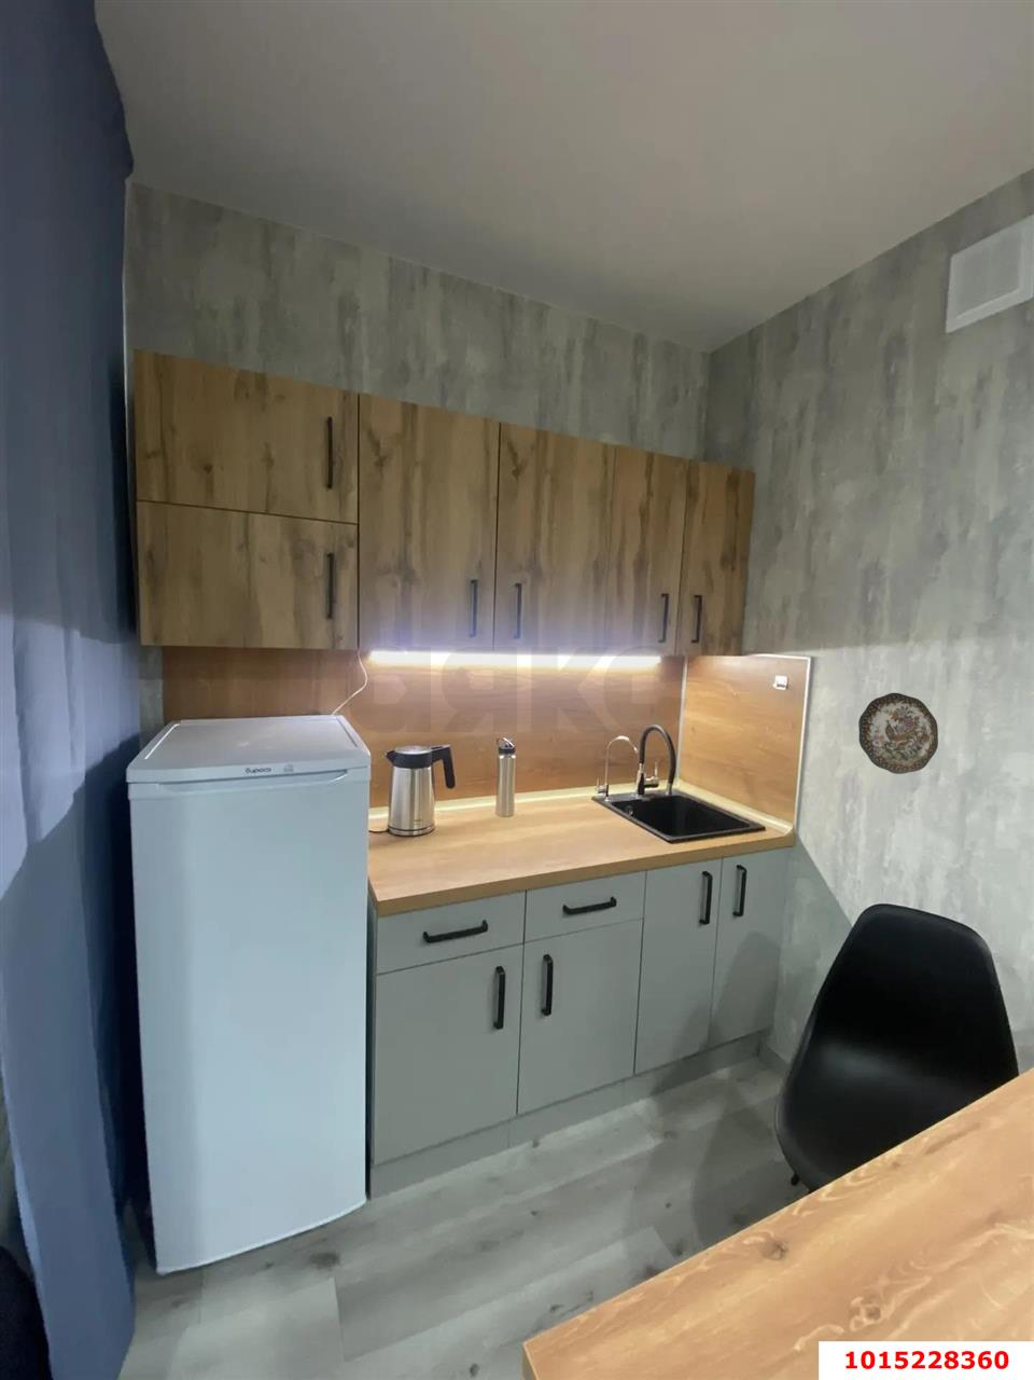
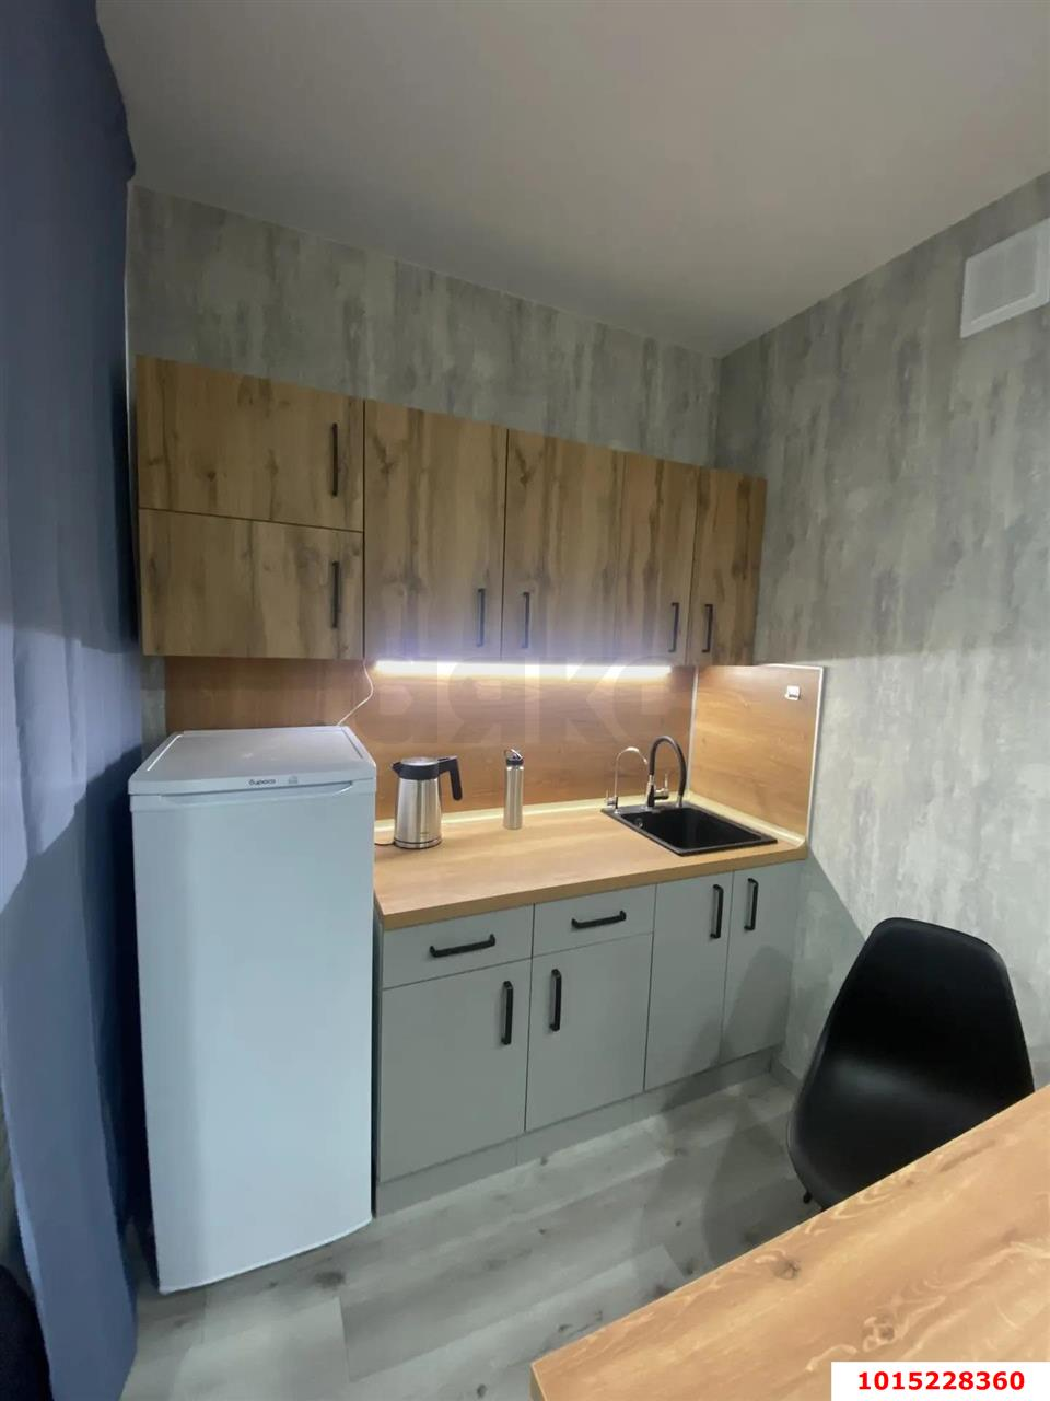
- decorative plate (897, 733)
